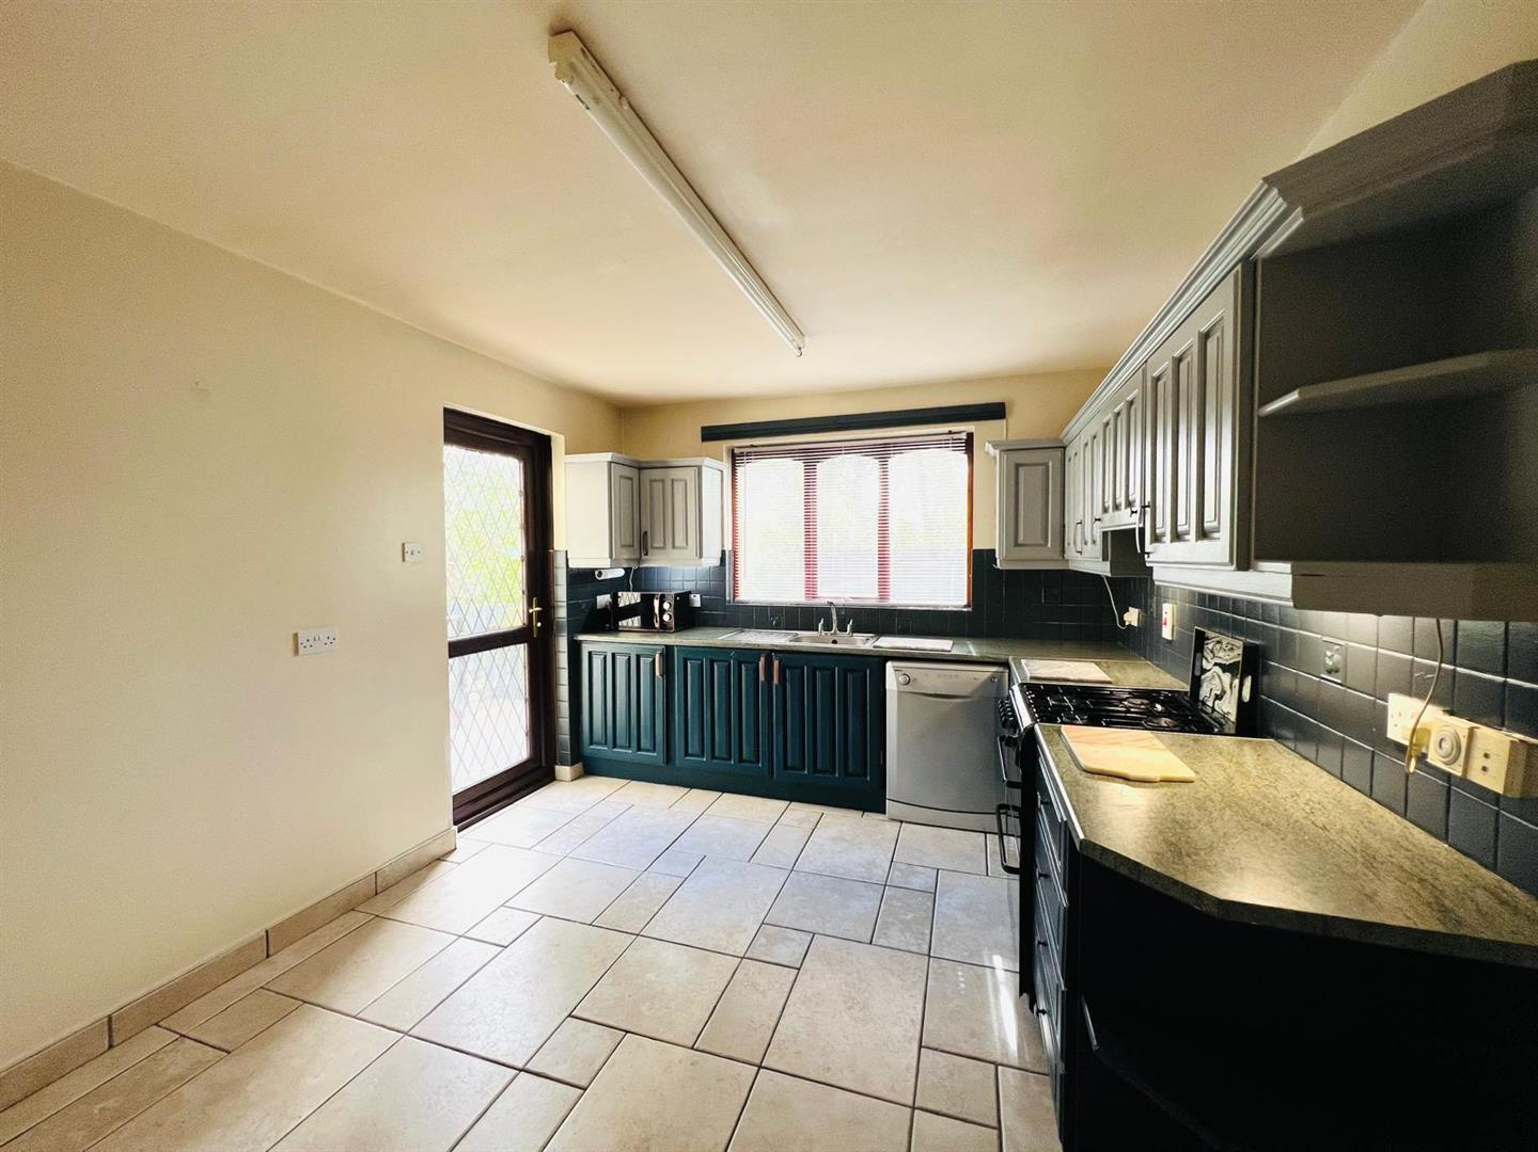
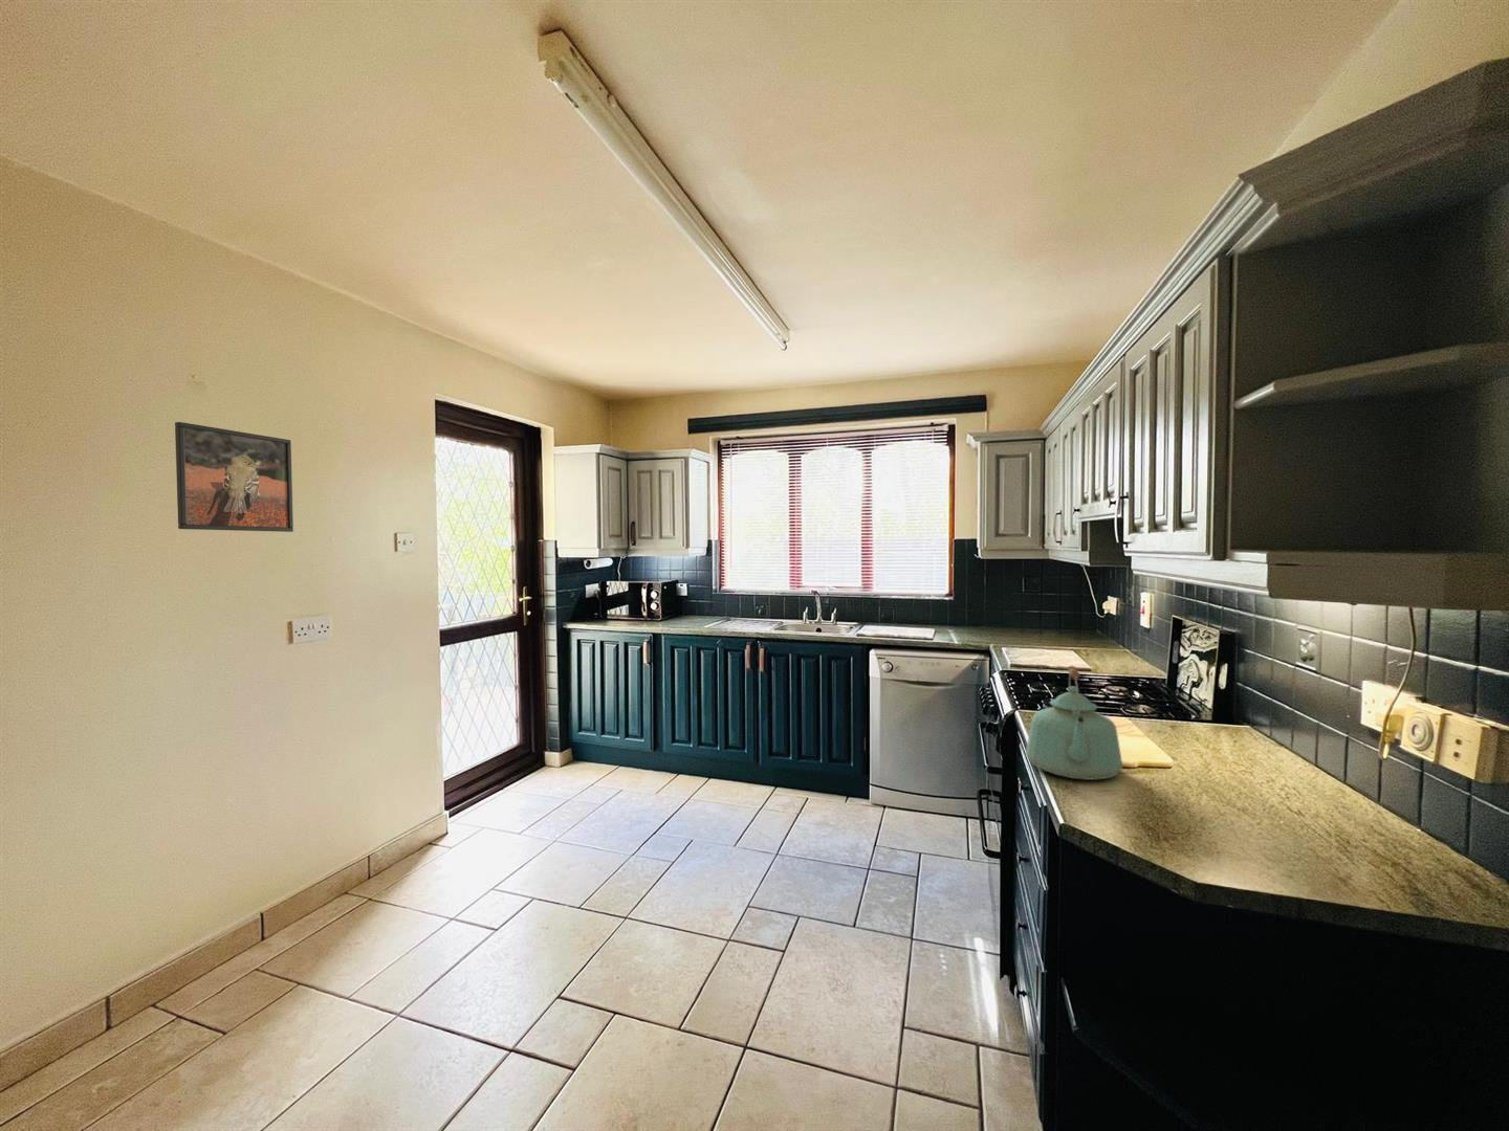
+ kettle (1073, 720)
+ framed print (238, 481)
